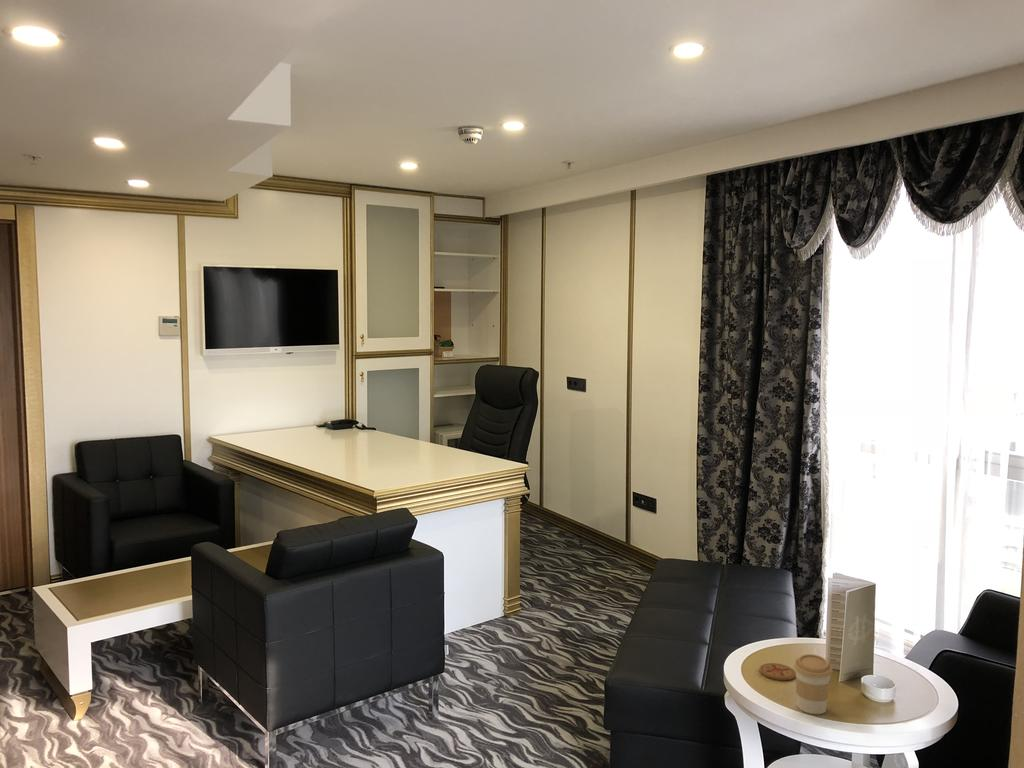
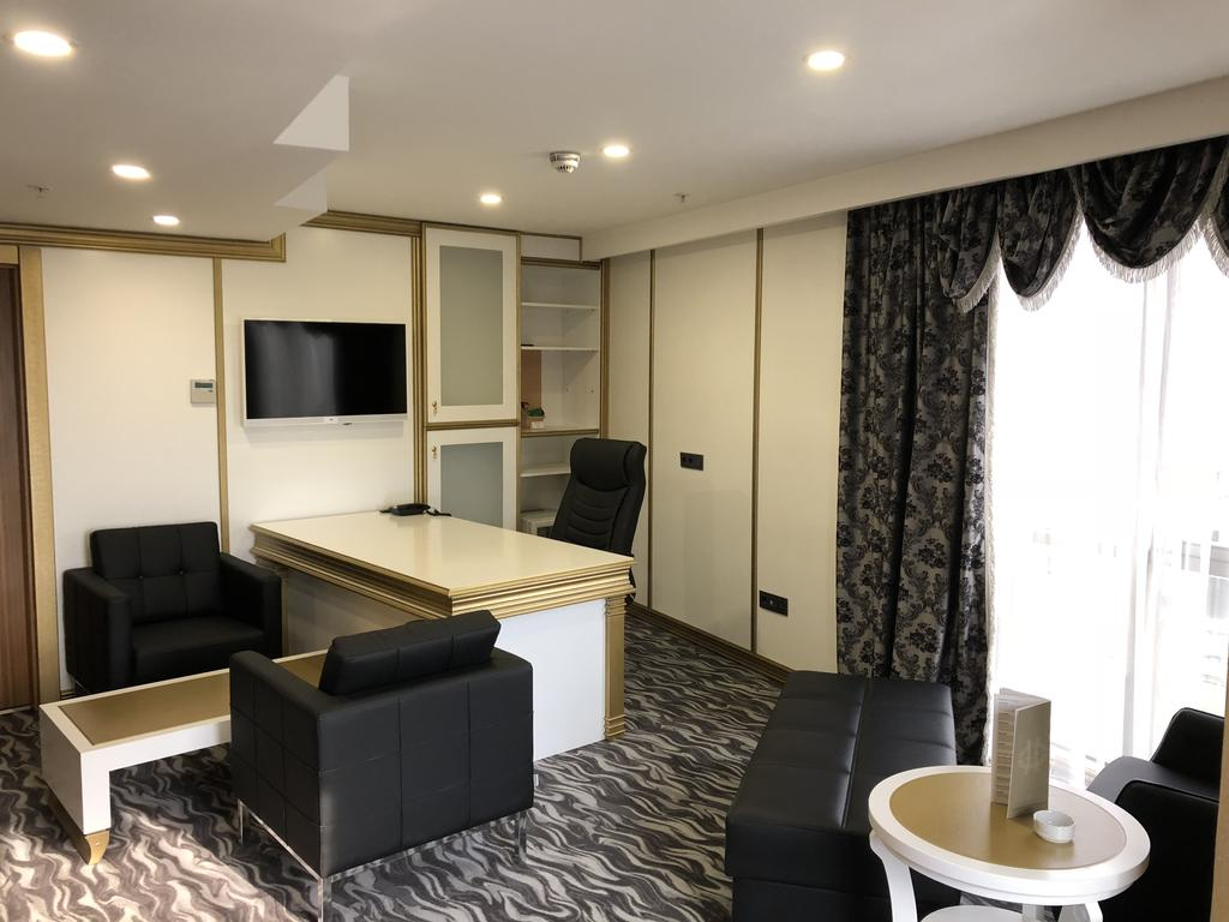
- coffee cup (812, 683)
- coaster (777, 671)
